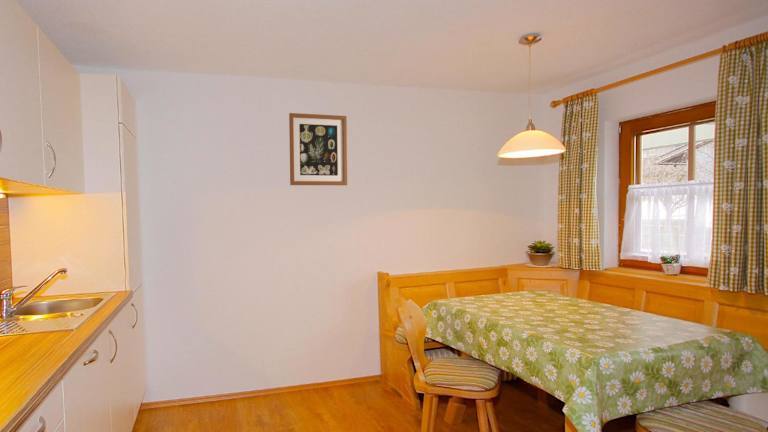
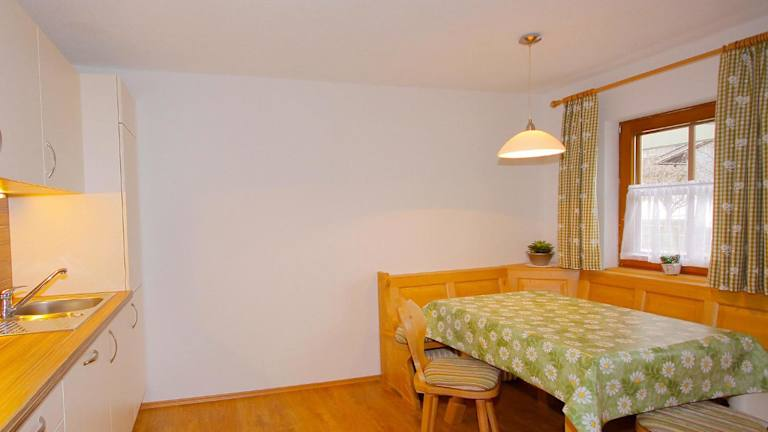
- wall art (318, 150)
